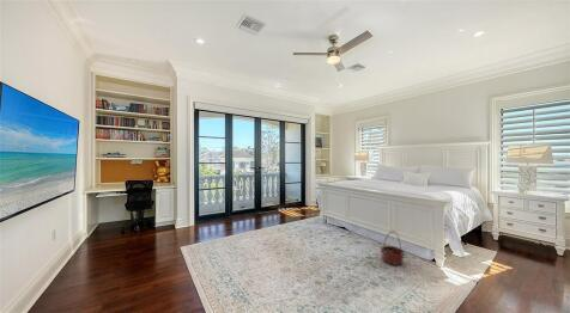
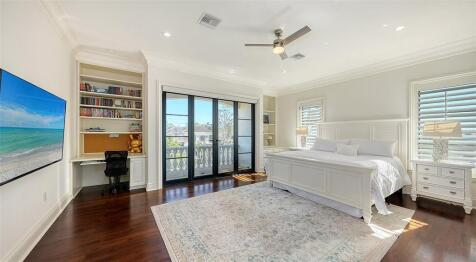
- basket (392, 246)
